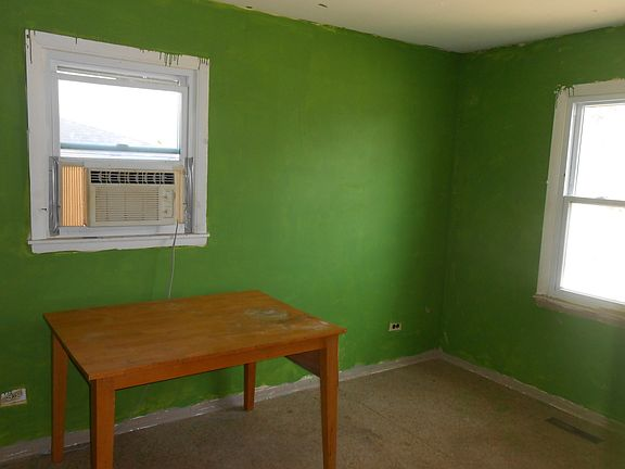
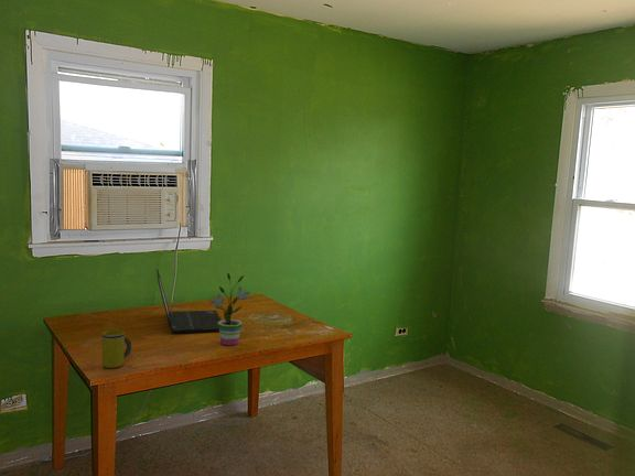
+ mug (117, 347)
+ laptop (190, 311)
+ potted plant (229, 305)
